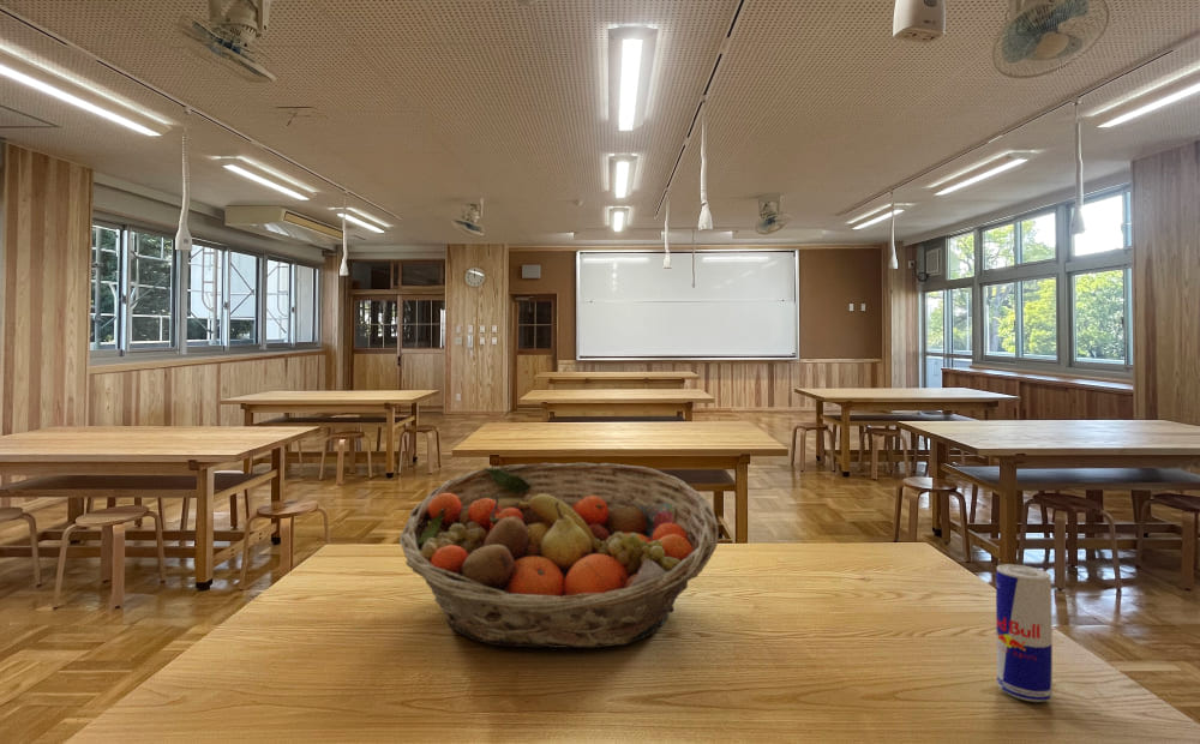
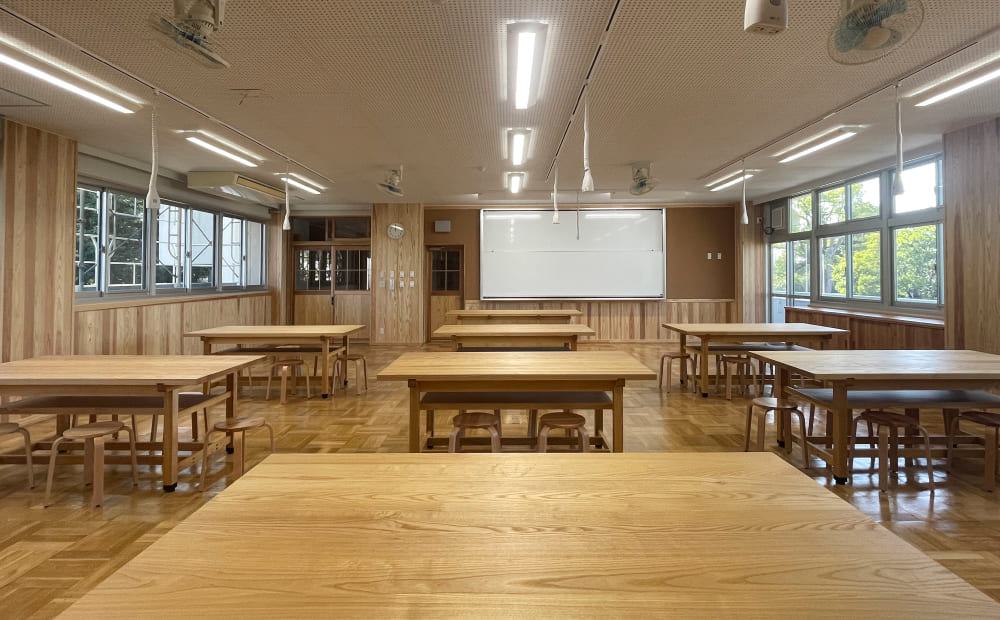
- beverage can (1022, 630)
- fruit basket (559, 542)
